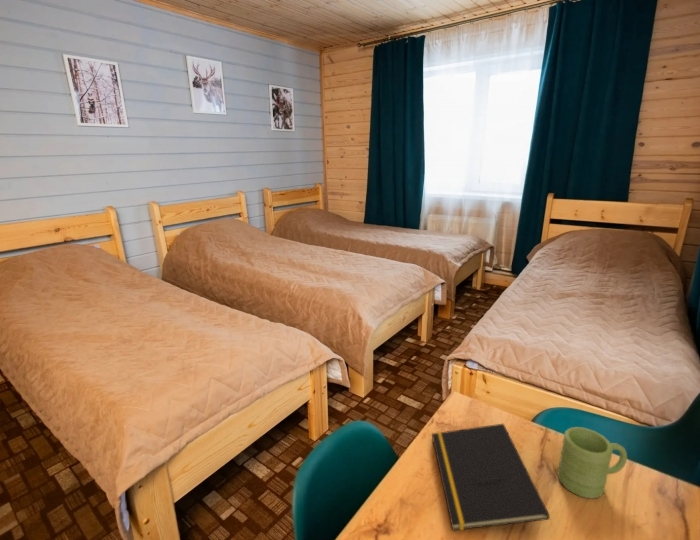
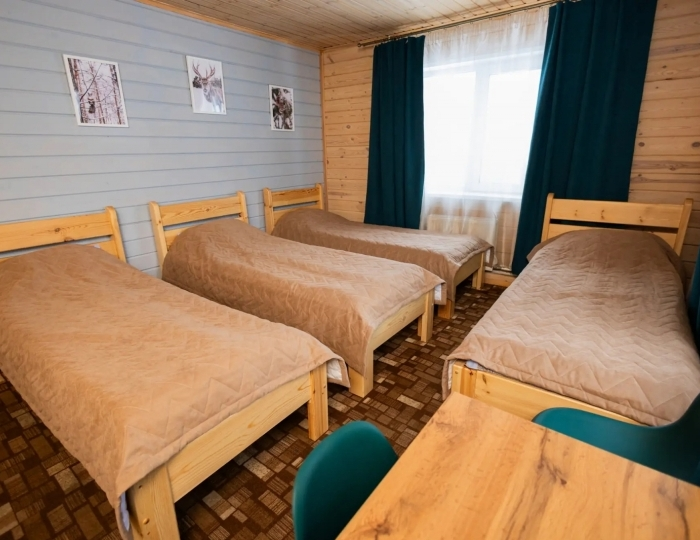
- notepad (481, 470)
- mug (593, 461)
